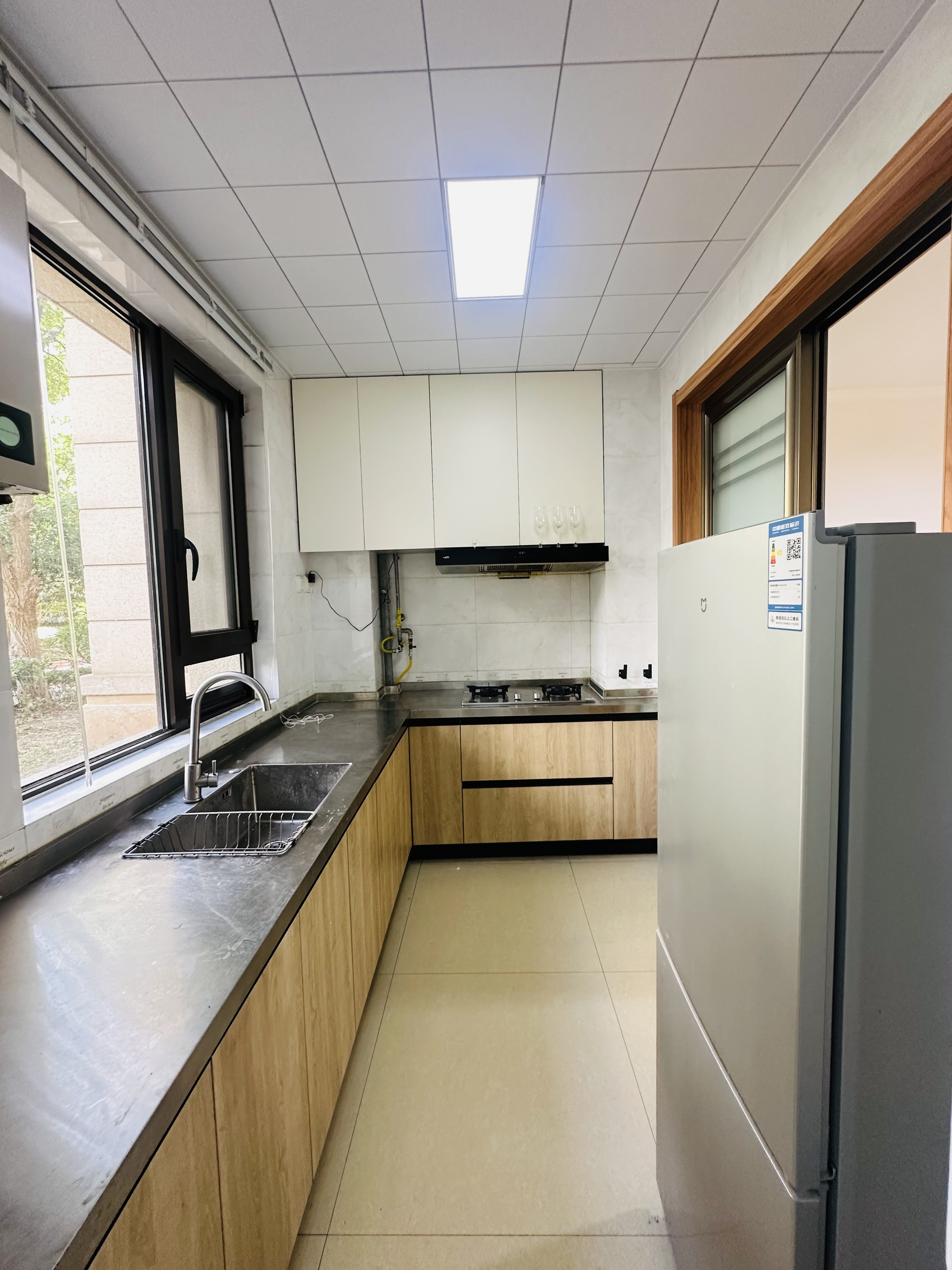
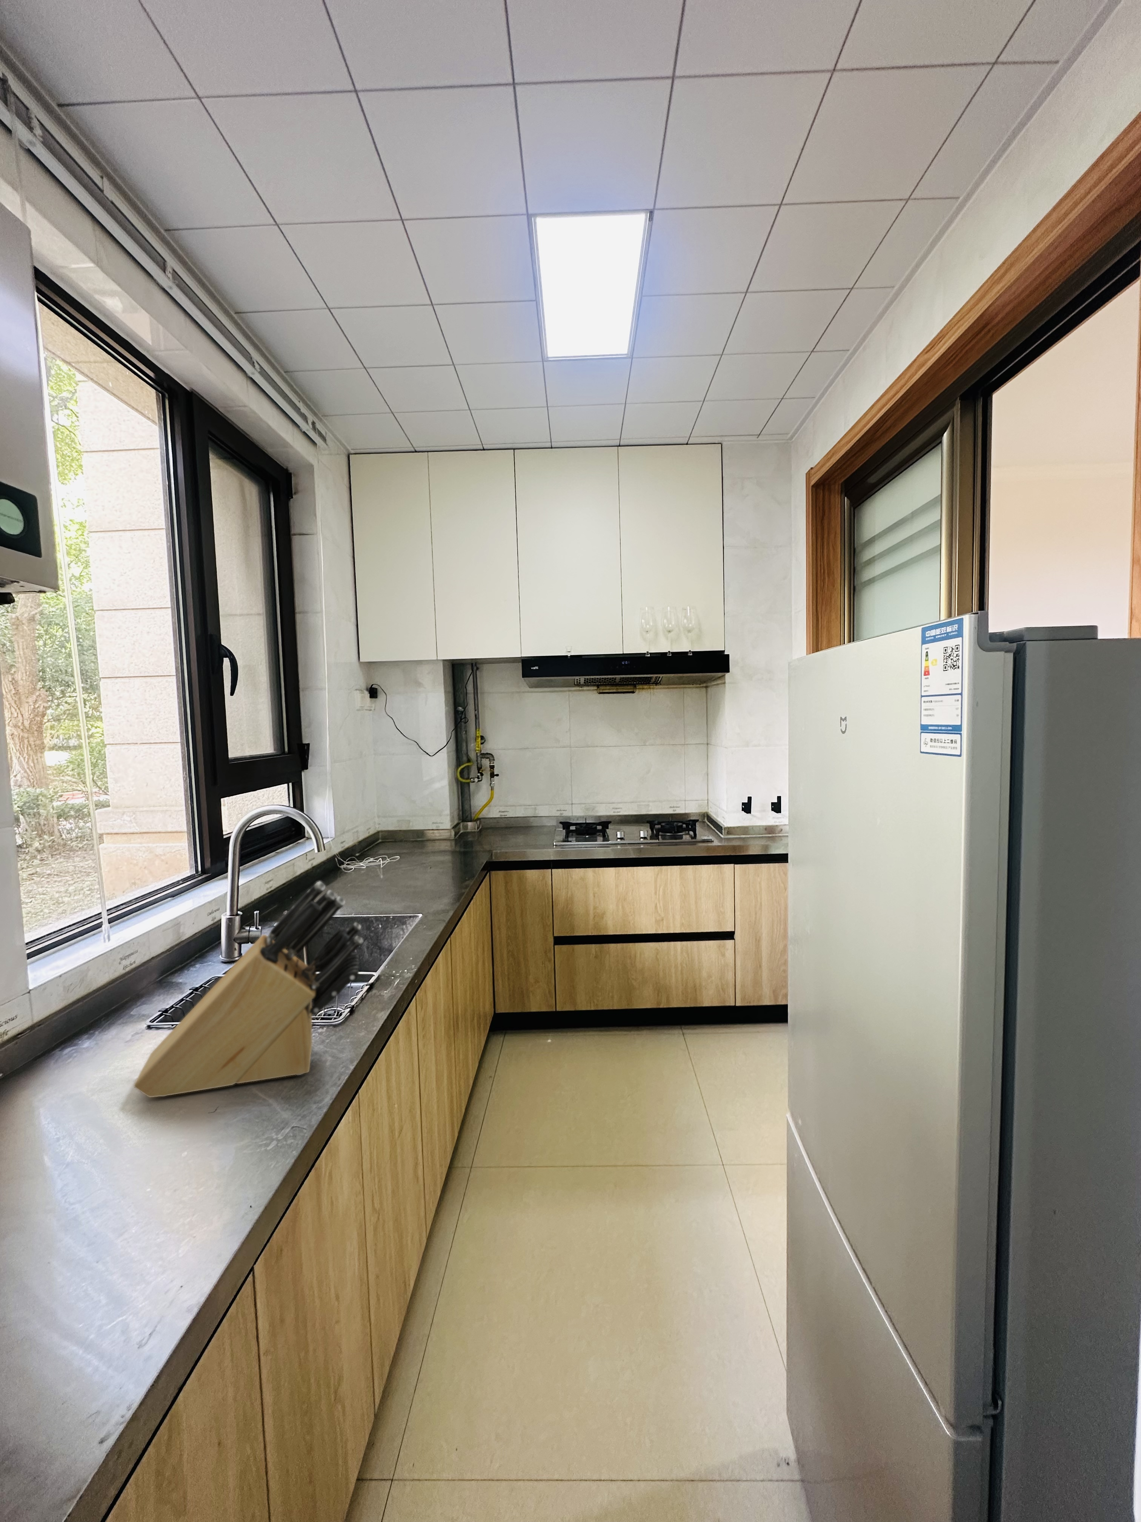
+ knife block (255, 980)
